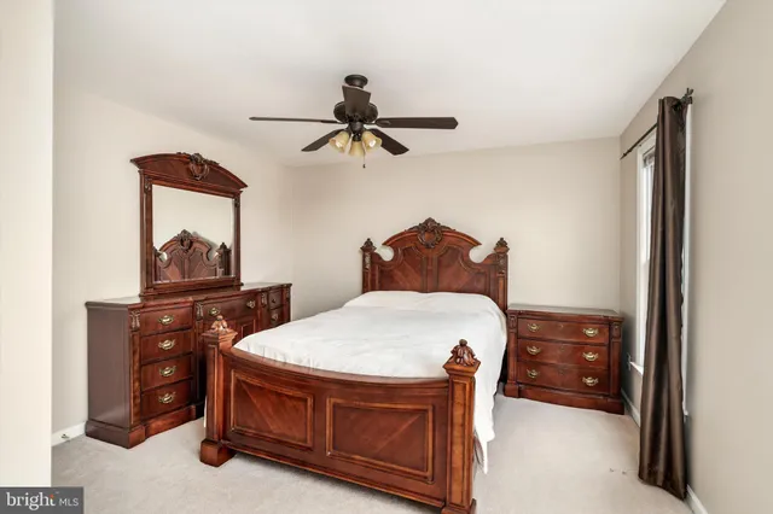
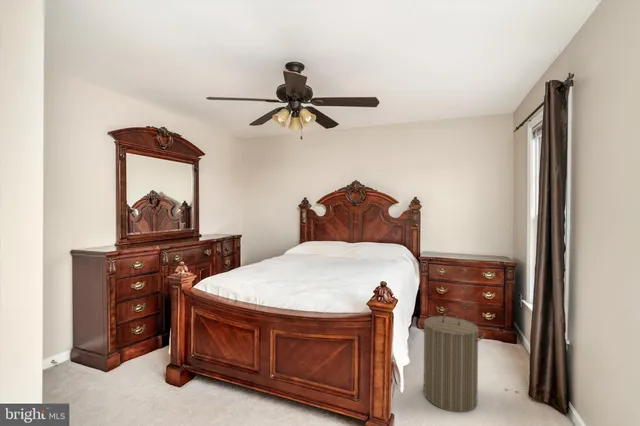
+ laundry hamper (449, 354)
